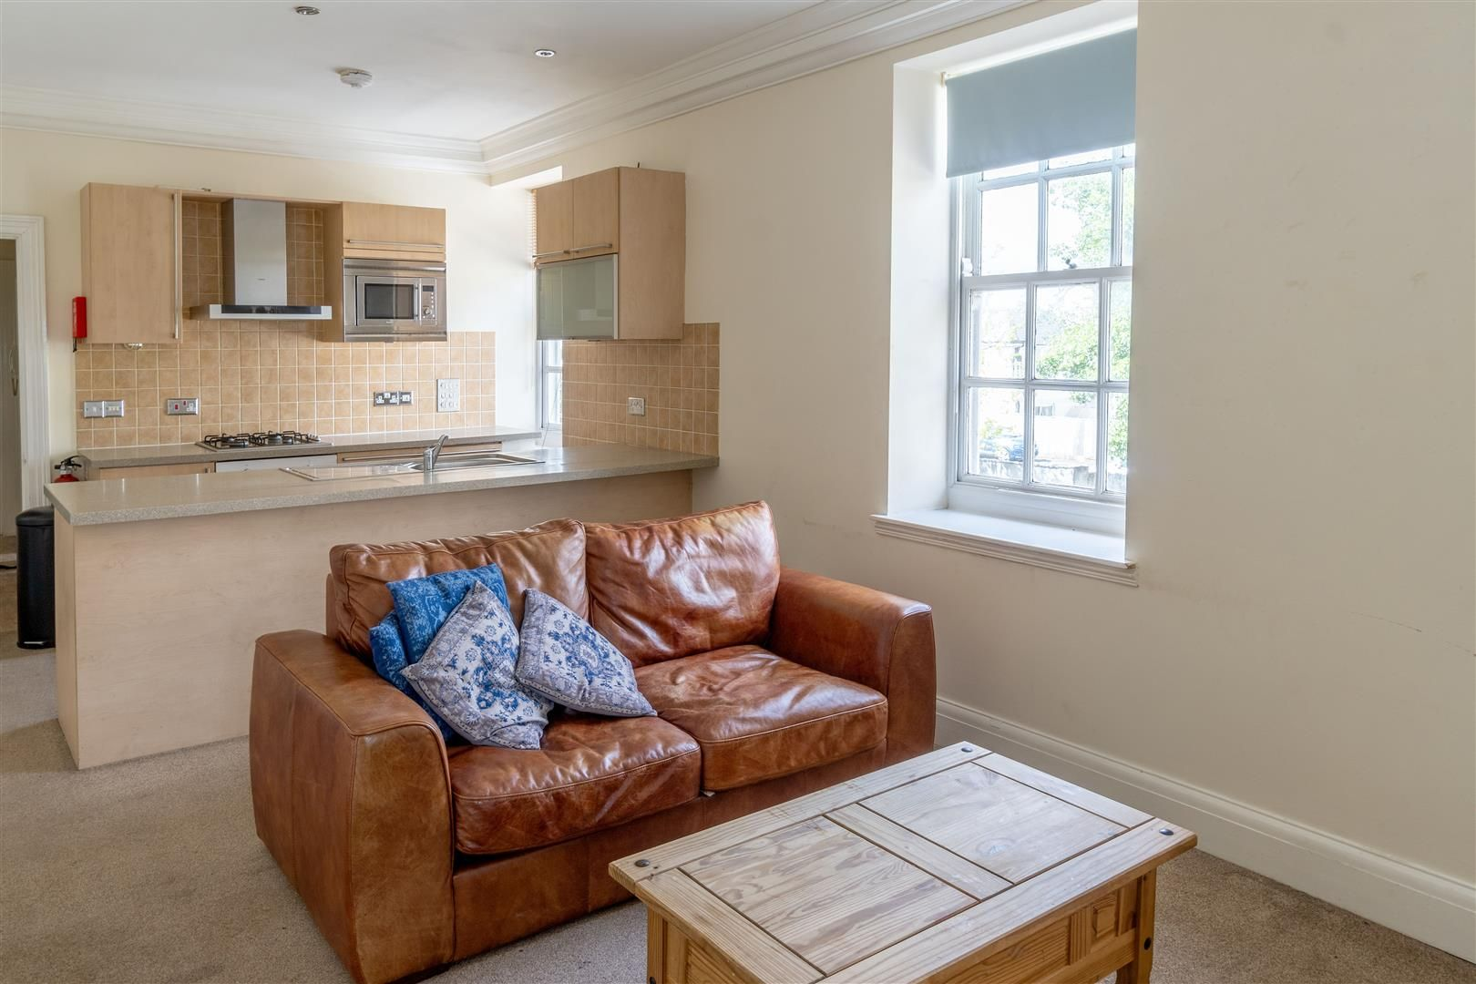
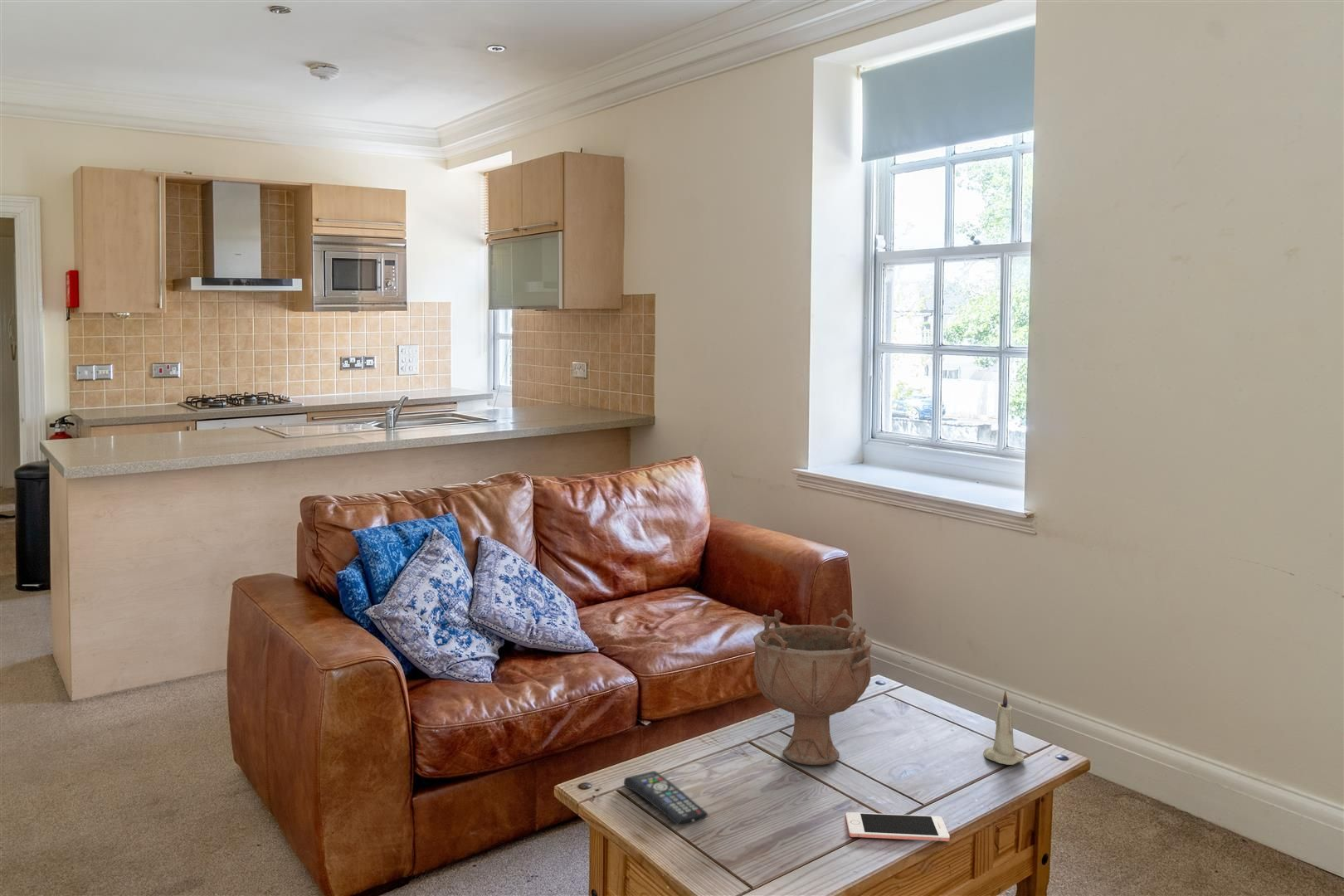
+ cell phone (896, 826)
+ decorative bowl (811, 687)
+ remote control (663, 796)
+ candle (1002, 724)
